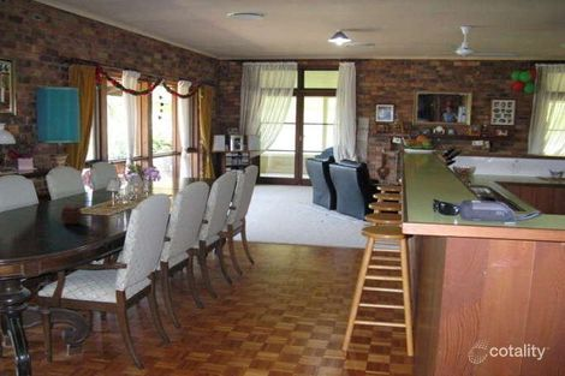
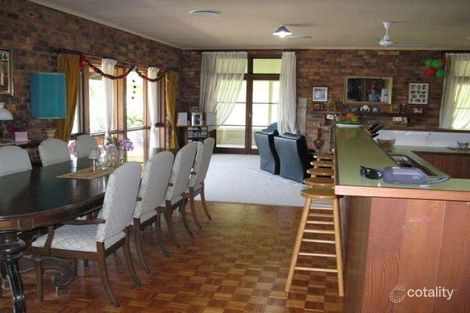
- decorative ball (71, 215)
